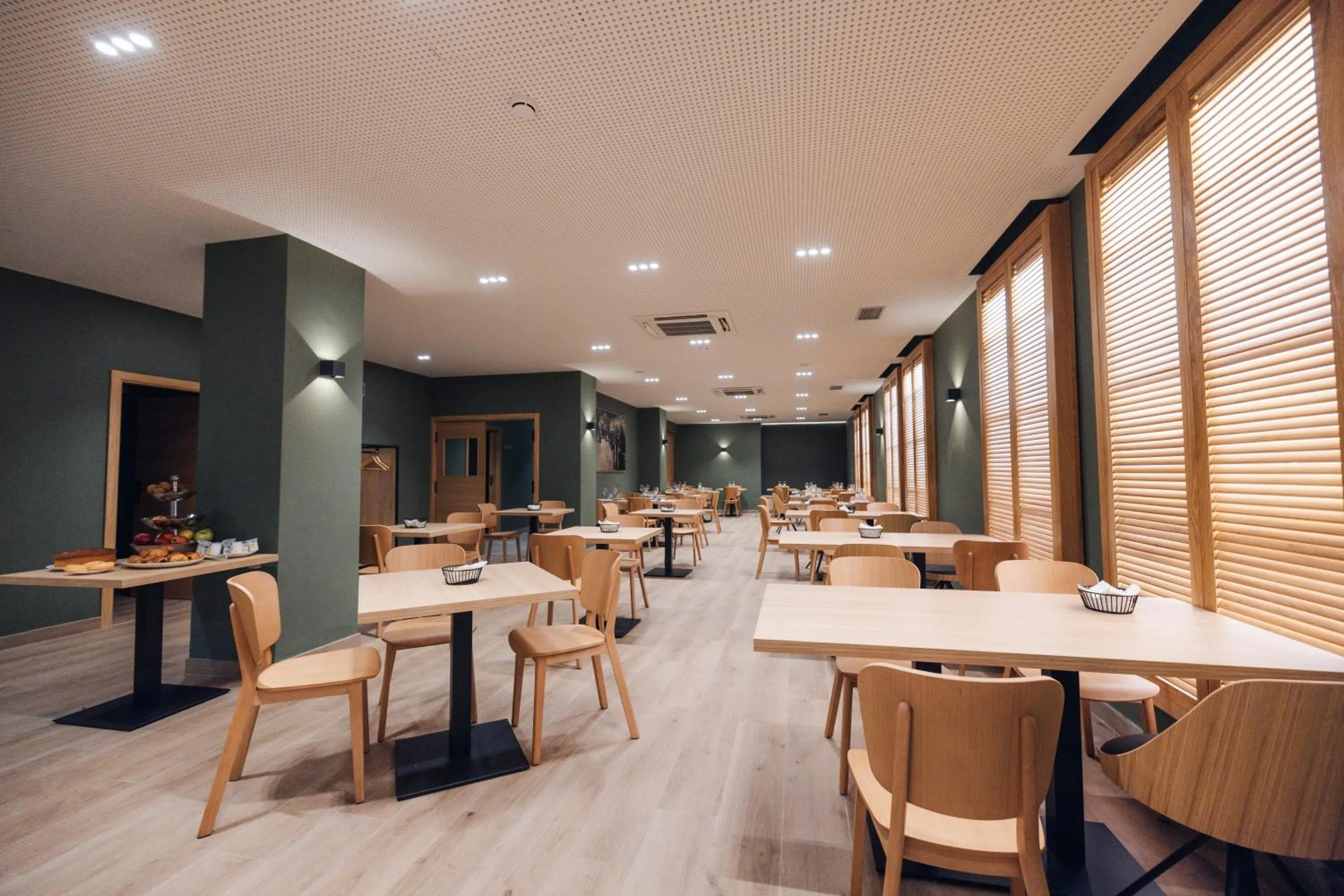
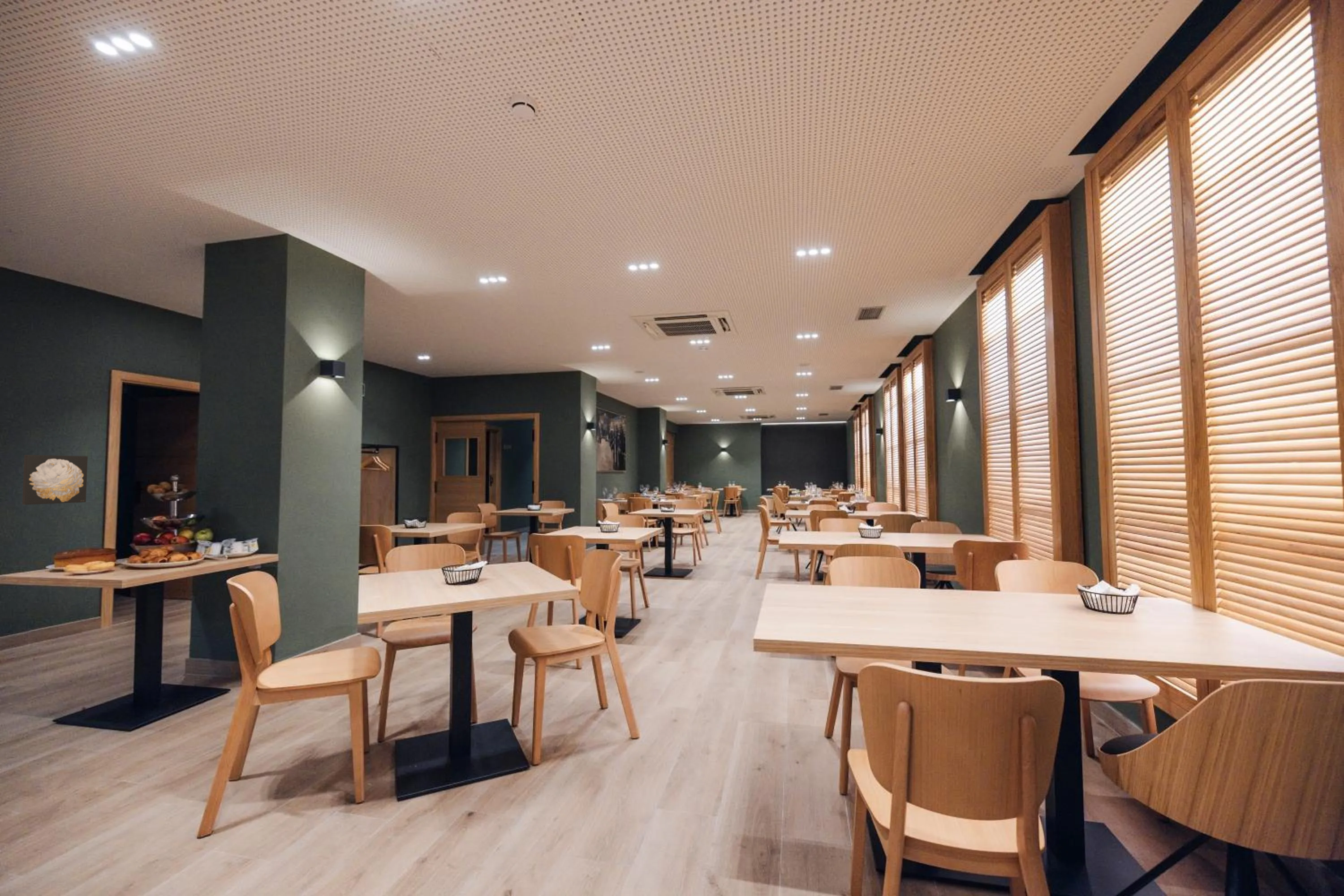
+ wall art (56, 479)
